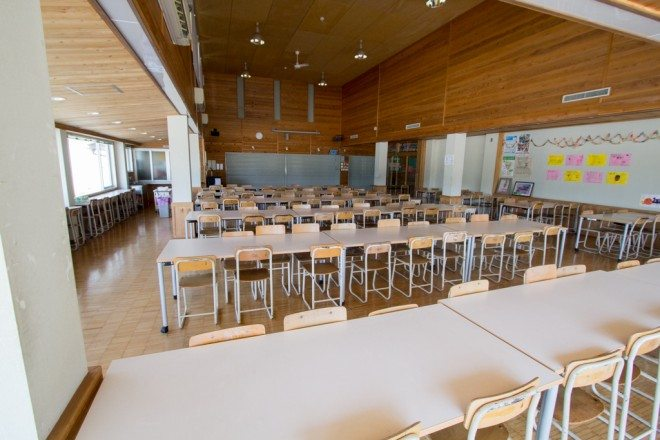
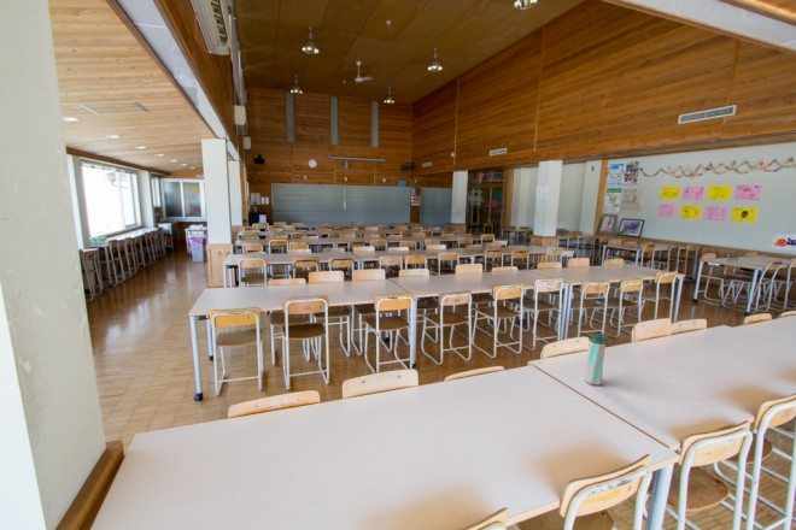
+ water bottle (596, 358)
